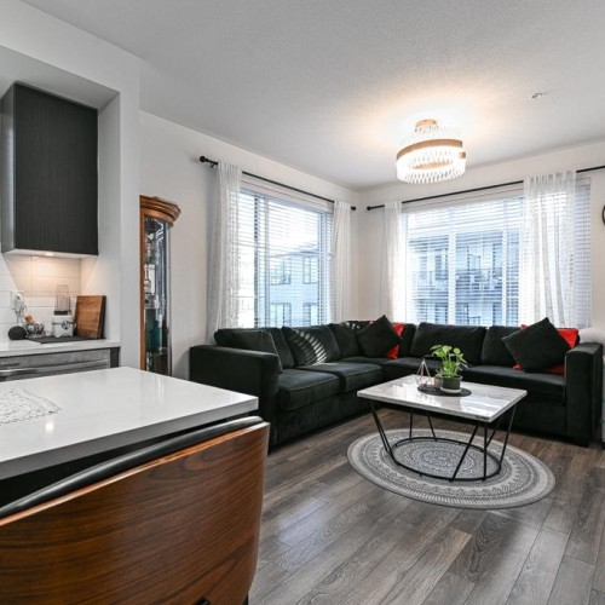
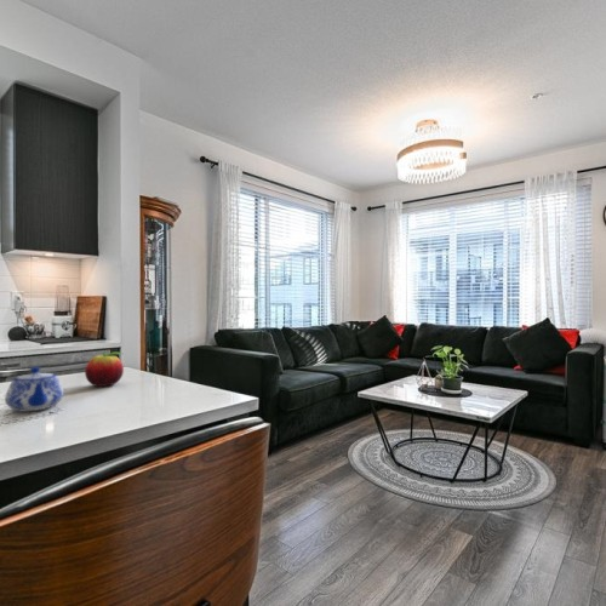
+ teapot (35, 388)
+ fruit (104, 368)
